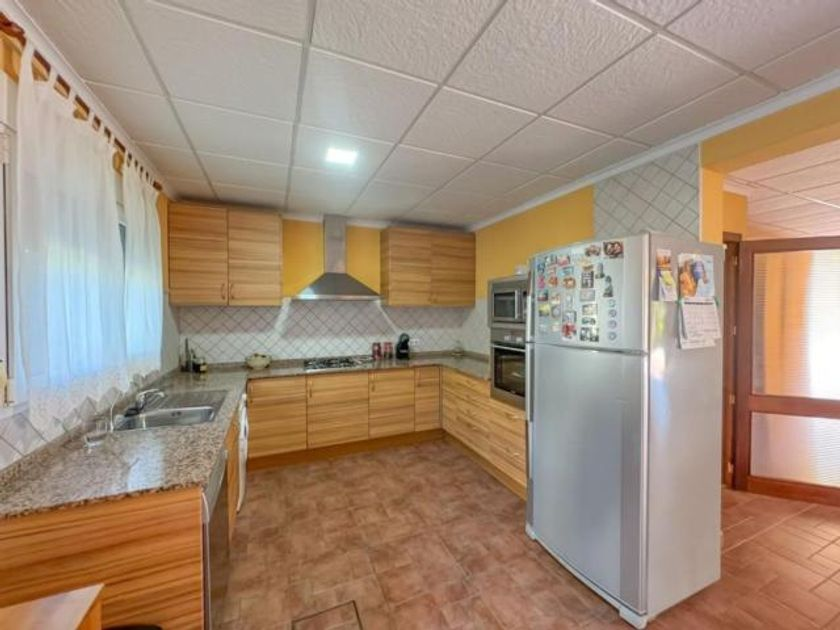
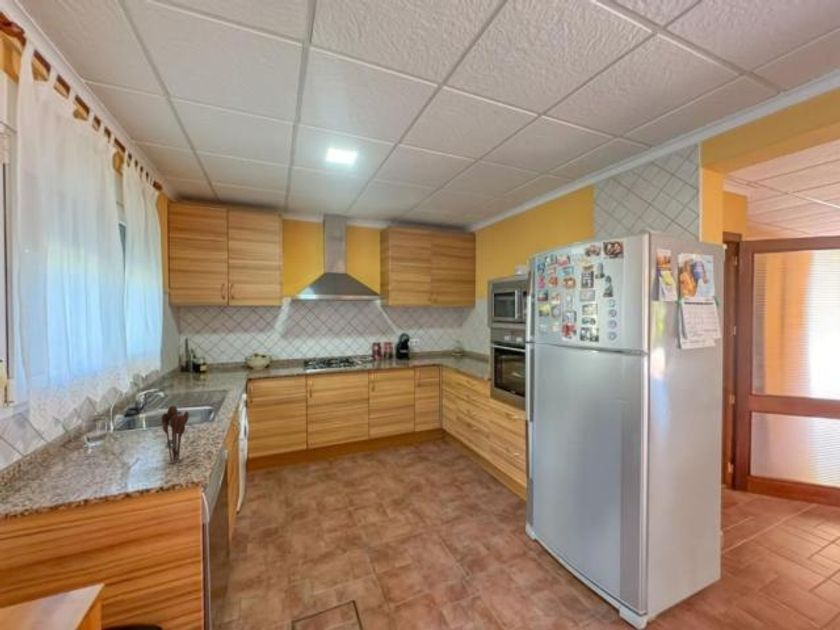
+ utensil holder (175, 434)
